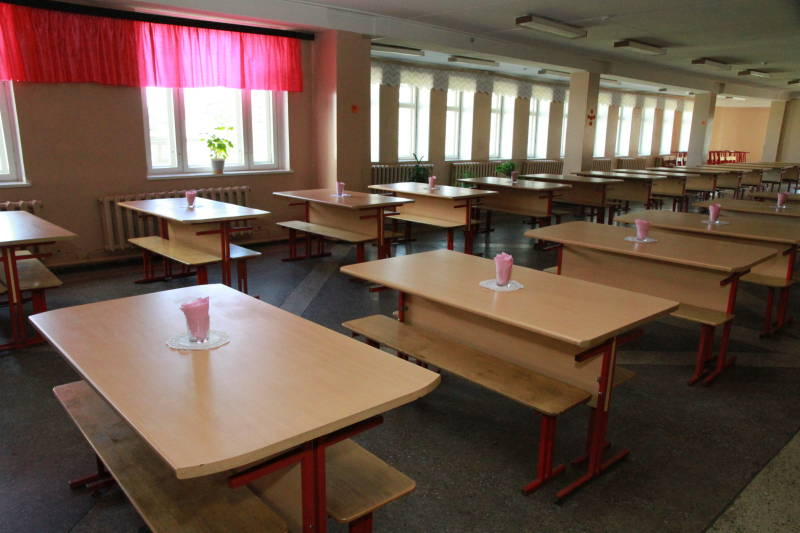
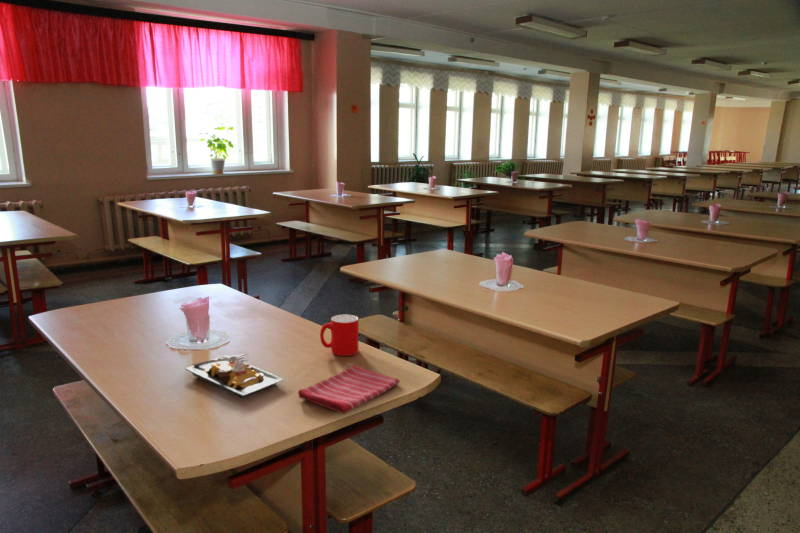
+ cup (339, 335)
+ dish towel (349, 387)
+ plate (236, 368)
